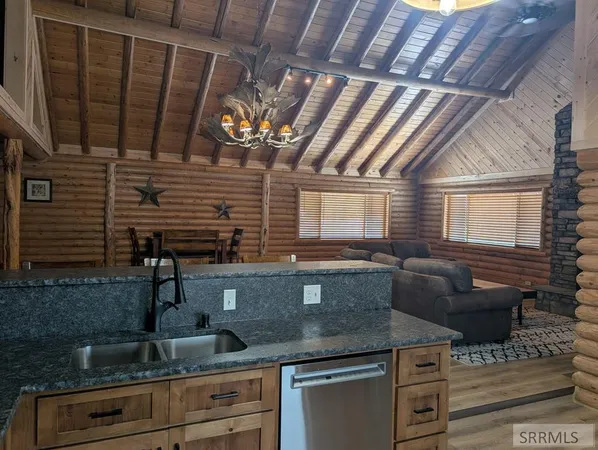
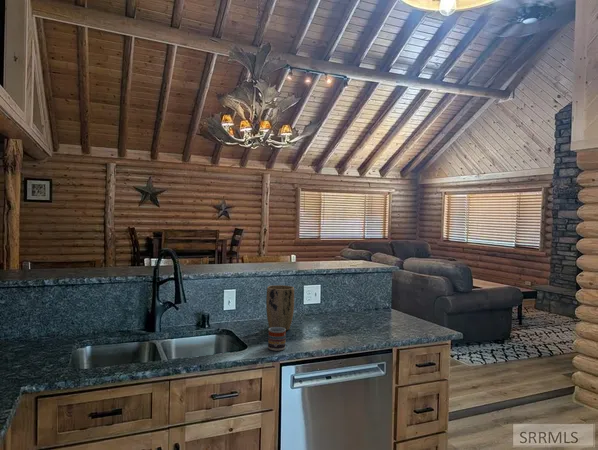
+ cup (275, 337)
+ plant pot (280, 307)
